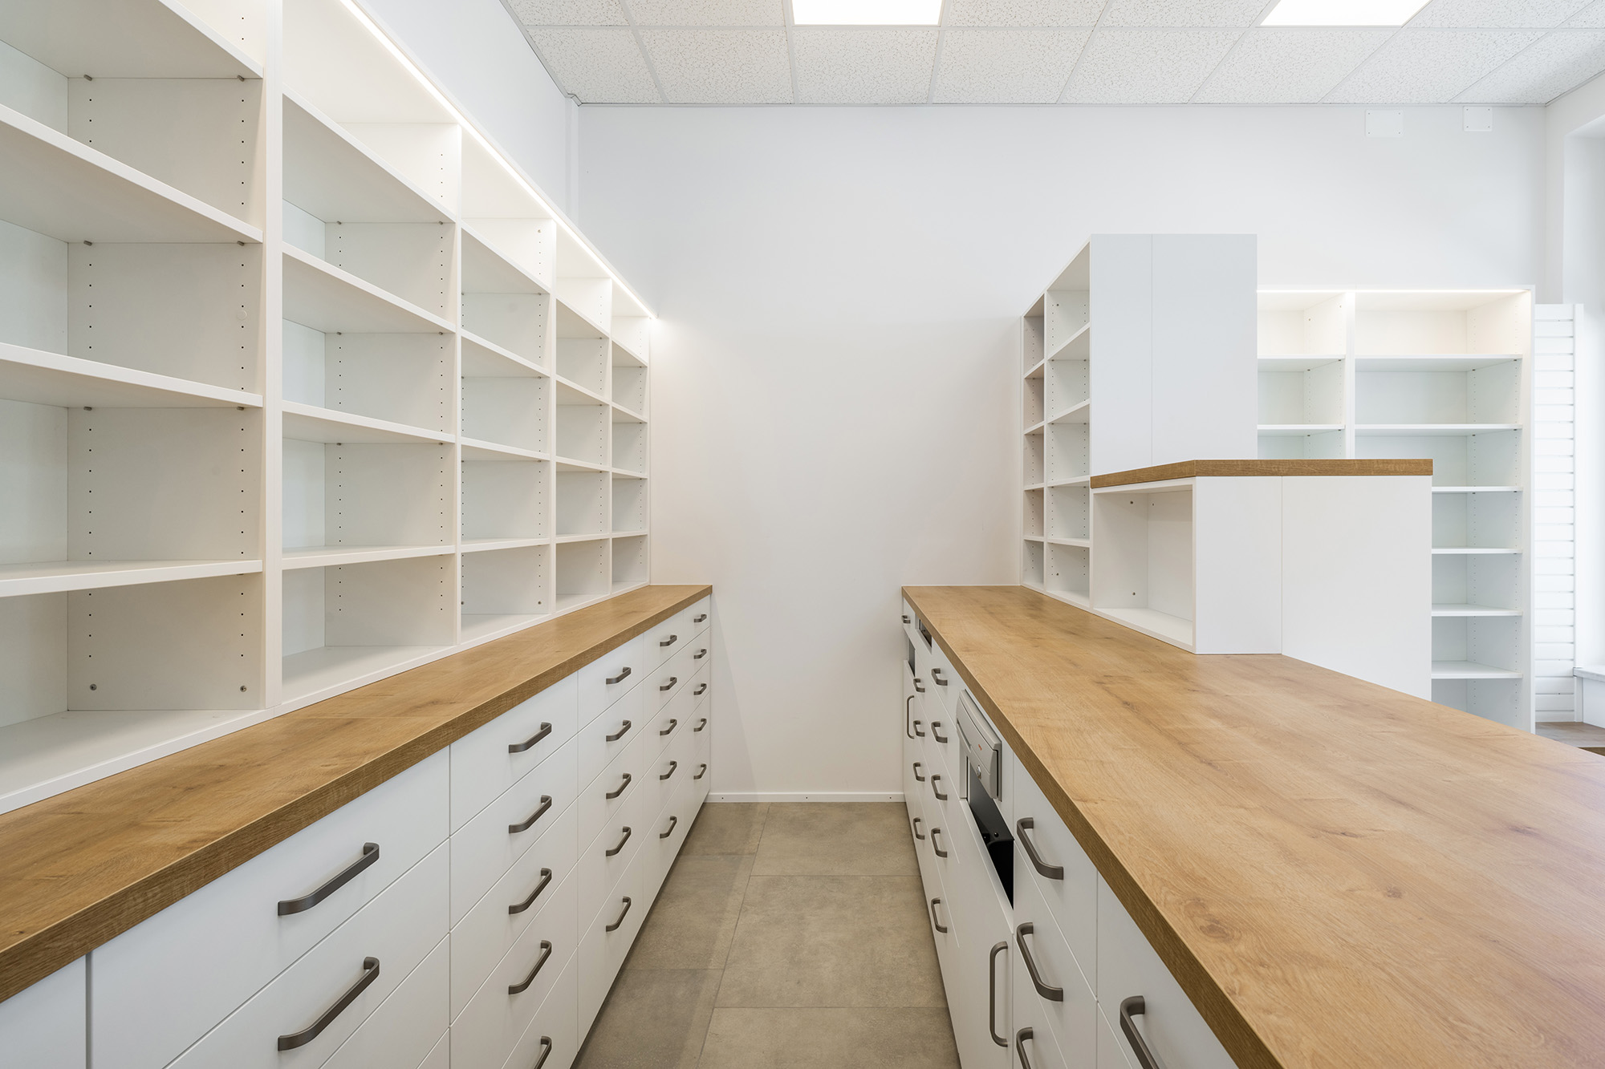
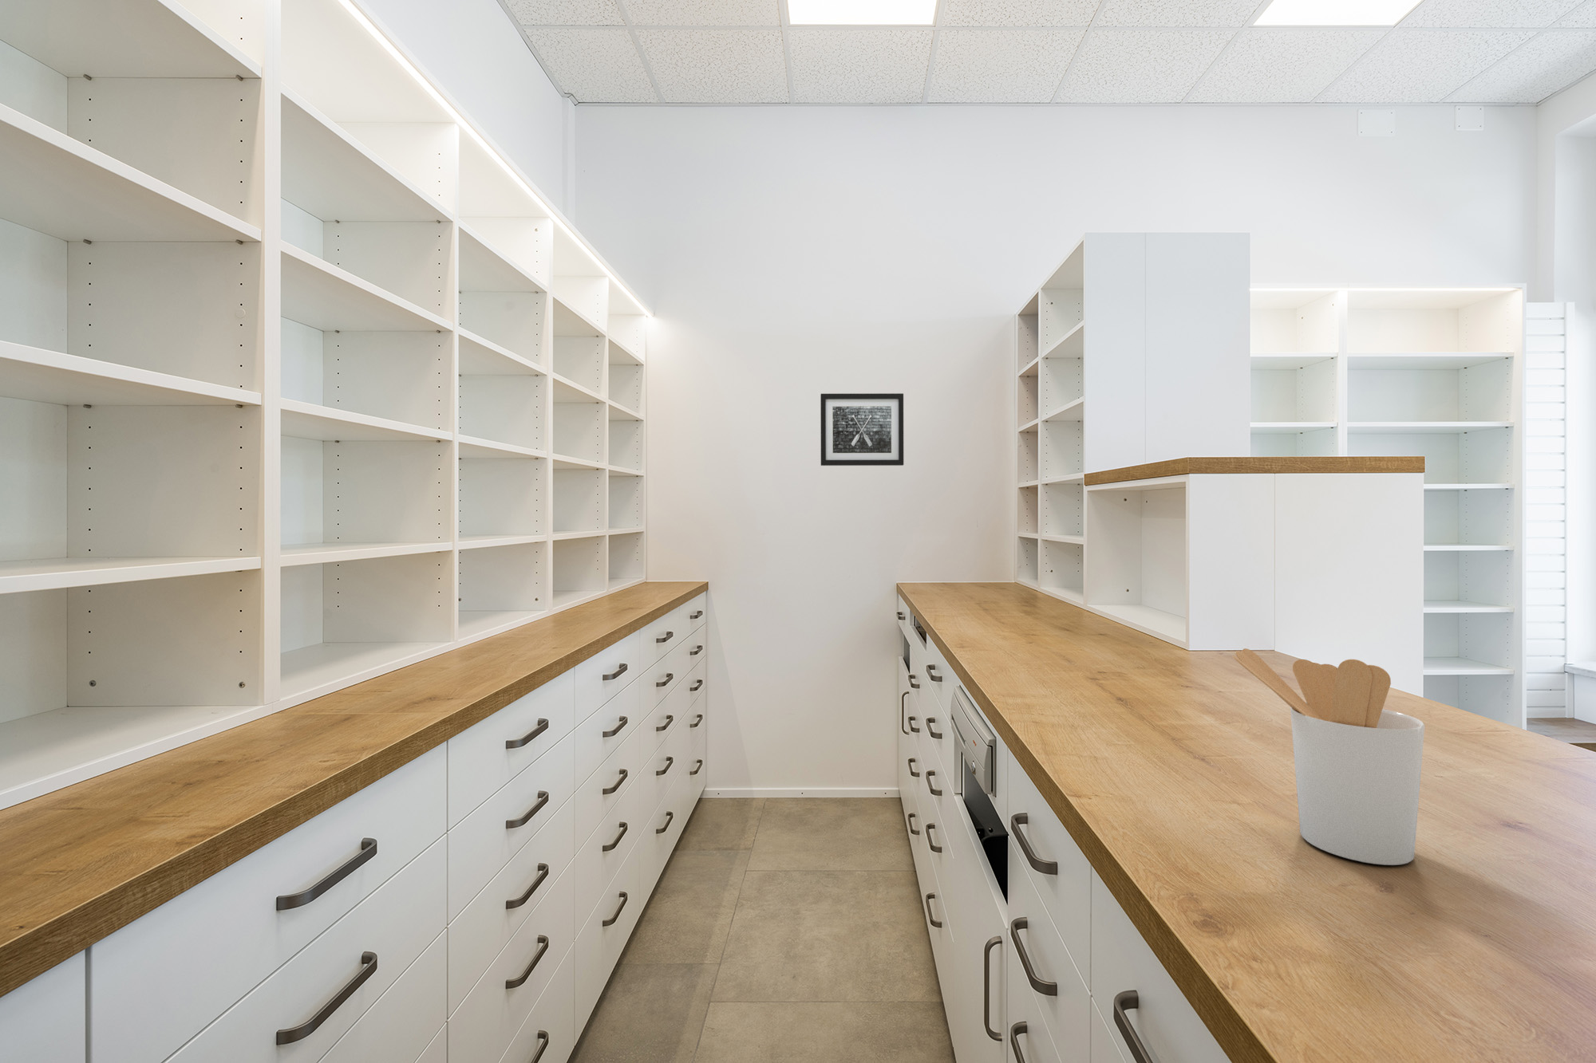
+ wall art (861, 429)
+ utensil holder (1320, 743)
